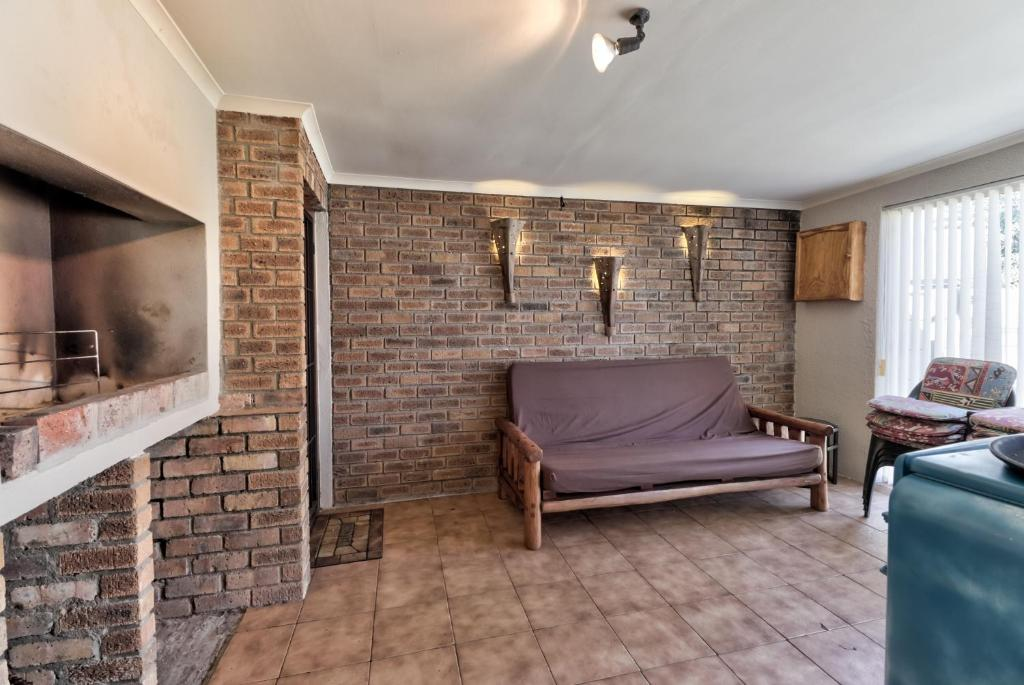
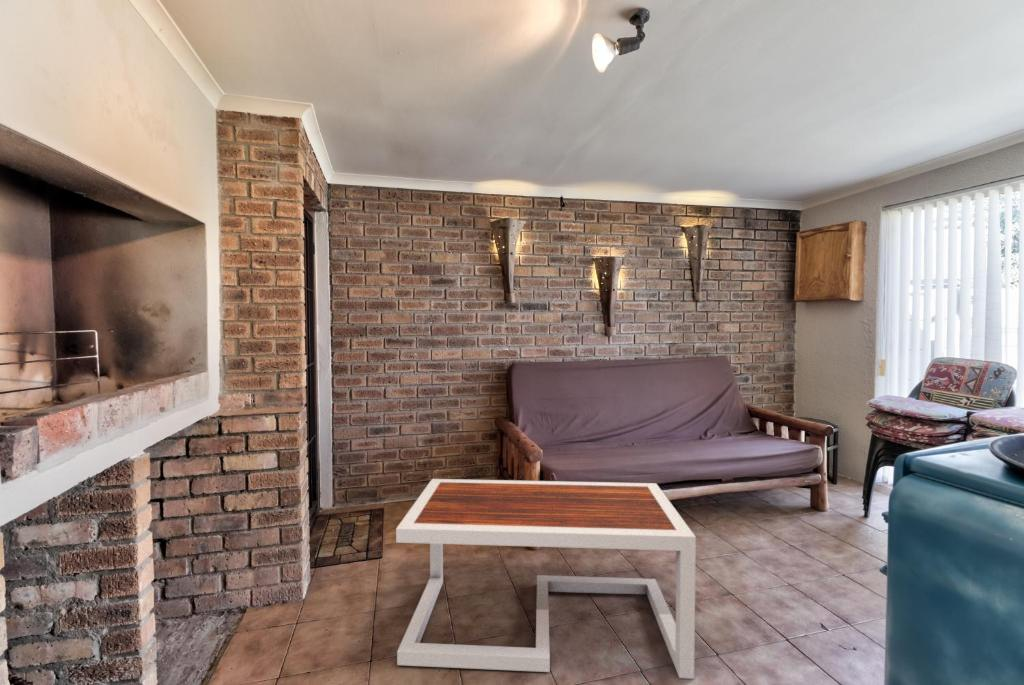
+ coffee table (542, 575)
